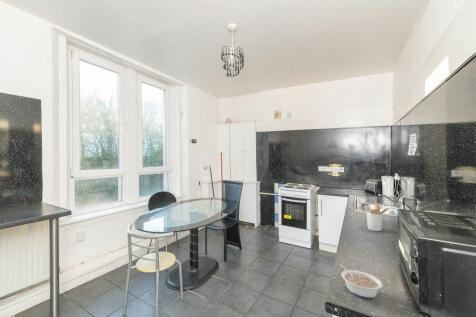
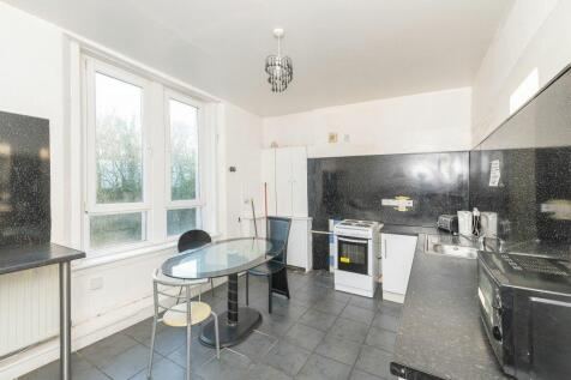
- legume (359, 283)
- utensil holder (378, 217)
